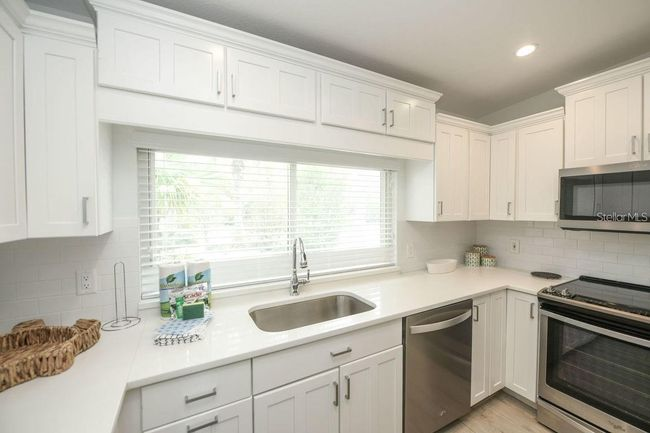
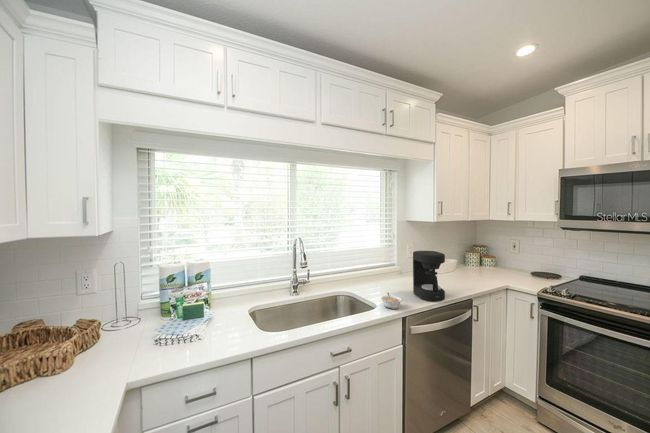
+ legume (390, 301)
+ coffee maker (429, 274)
